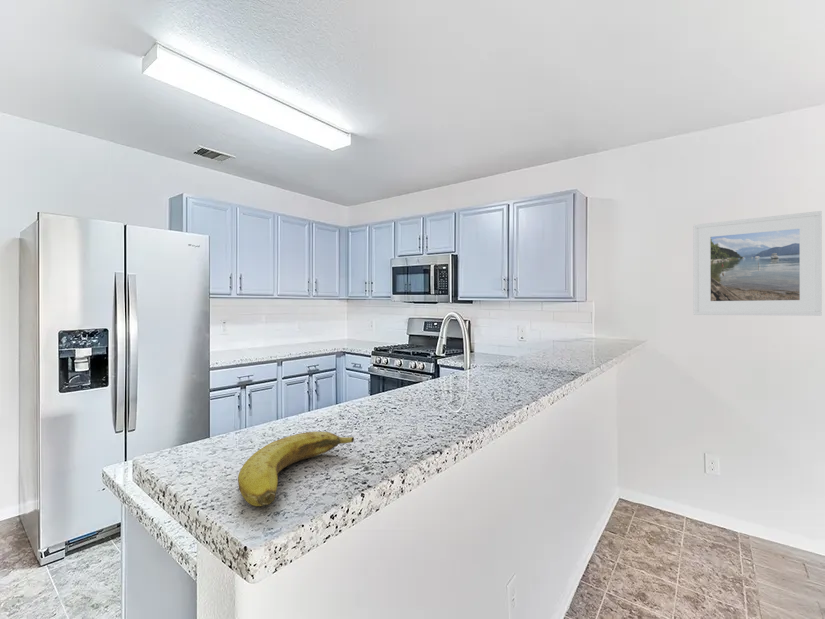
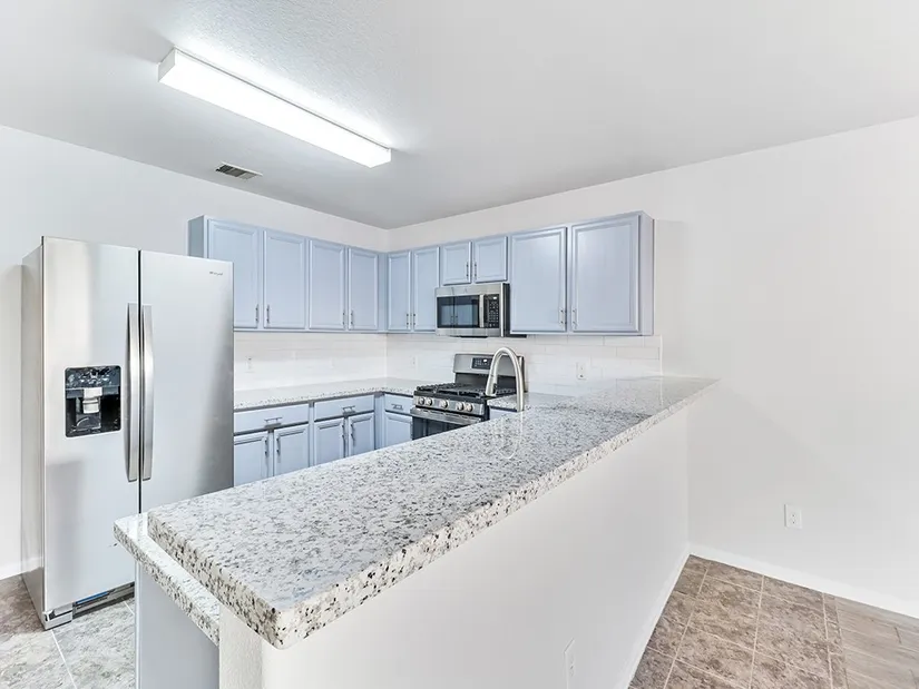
- banana (302, 459)
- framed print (752, 266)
